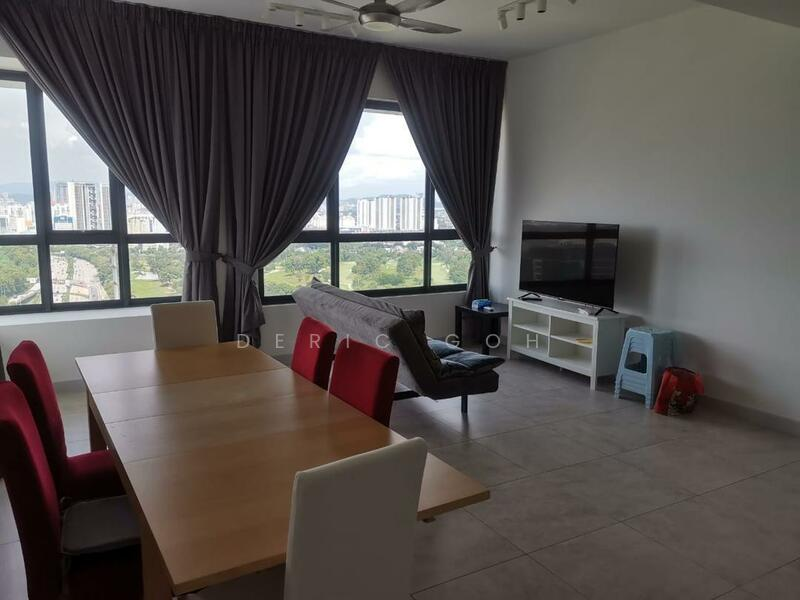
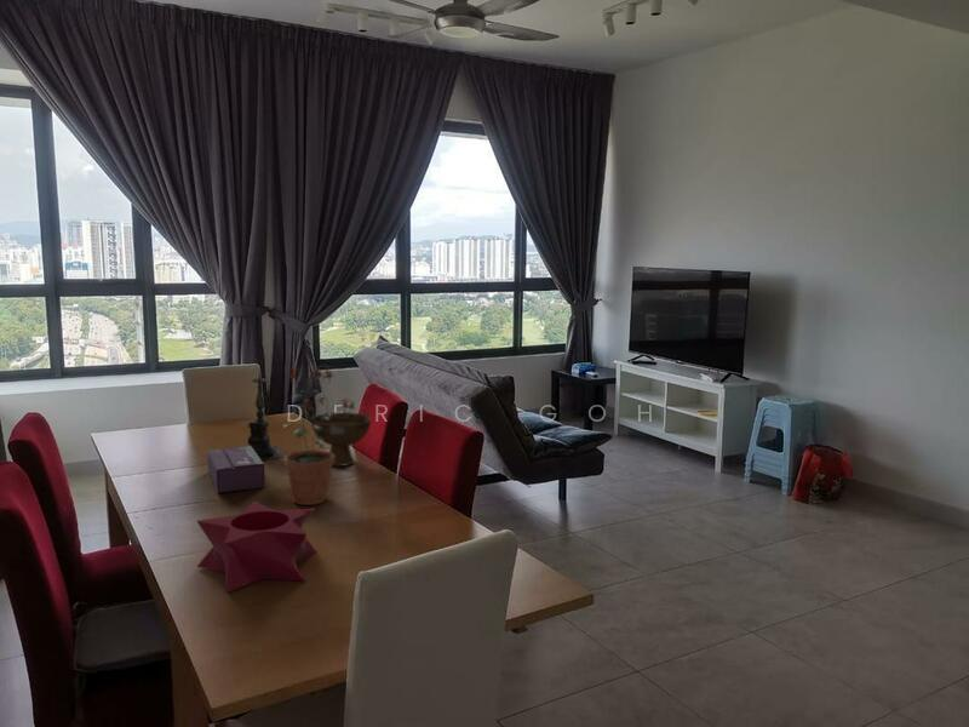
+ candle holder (265, 544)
+ potted plant (316, 431)
+ tissue box (235, 468)
+ candle holder (259, 411)
+ bowl (340, 439)
